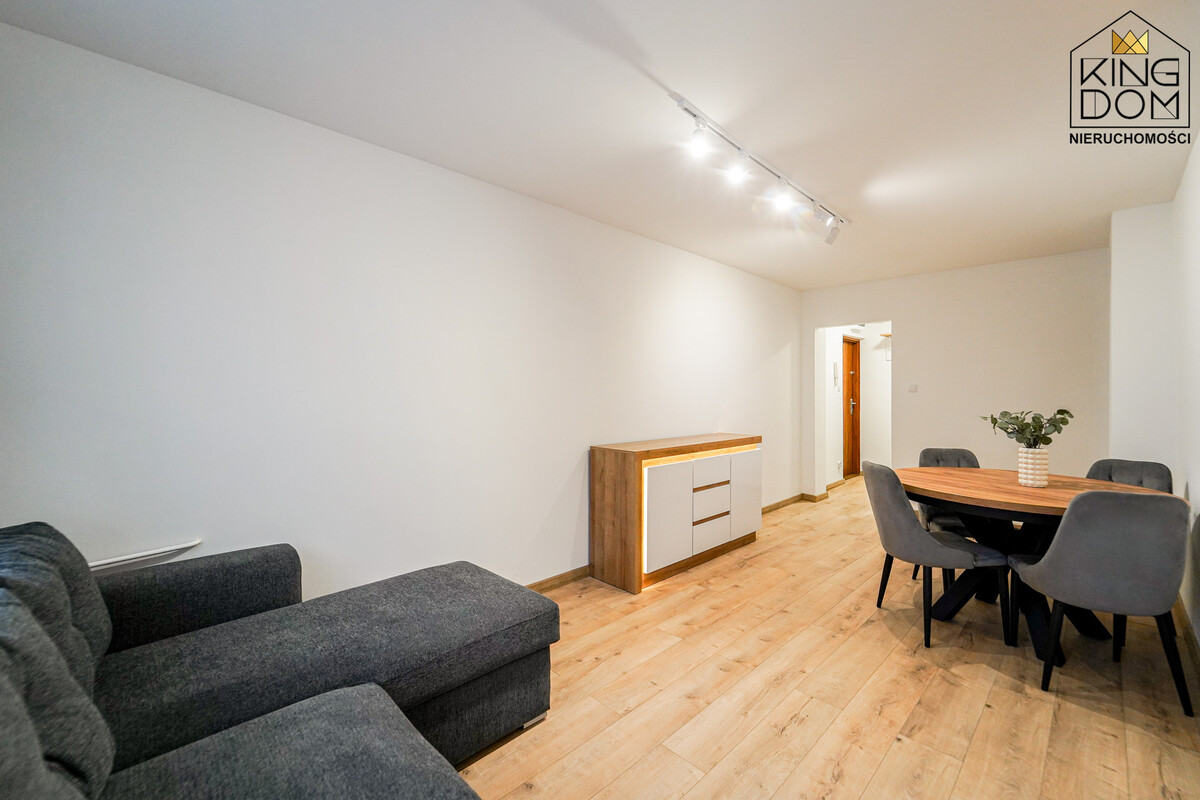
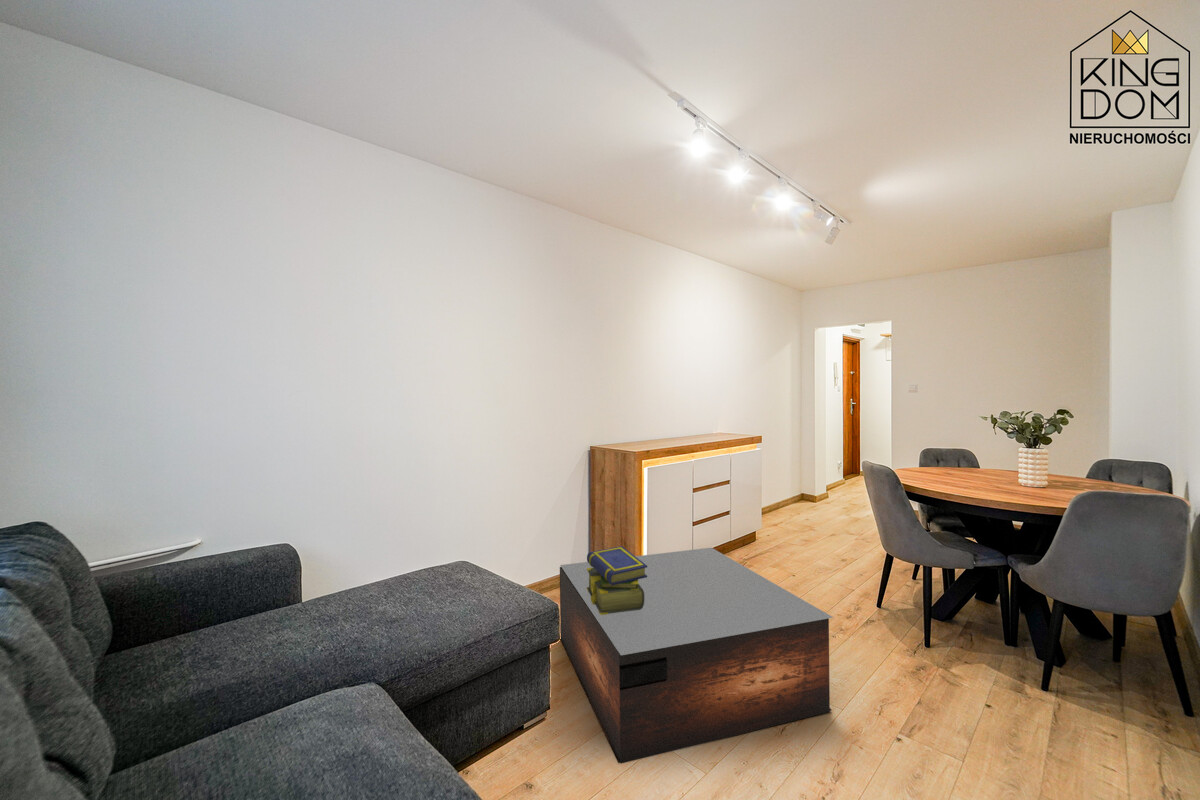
+ stack of books (616, 577)
+ coffee table (678, 628)
